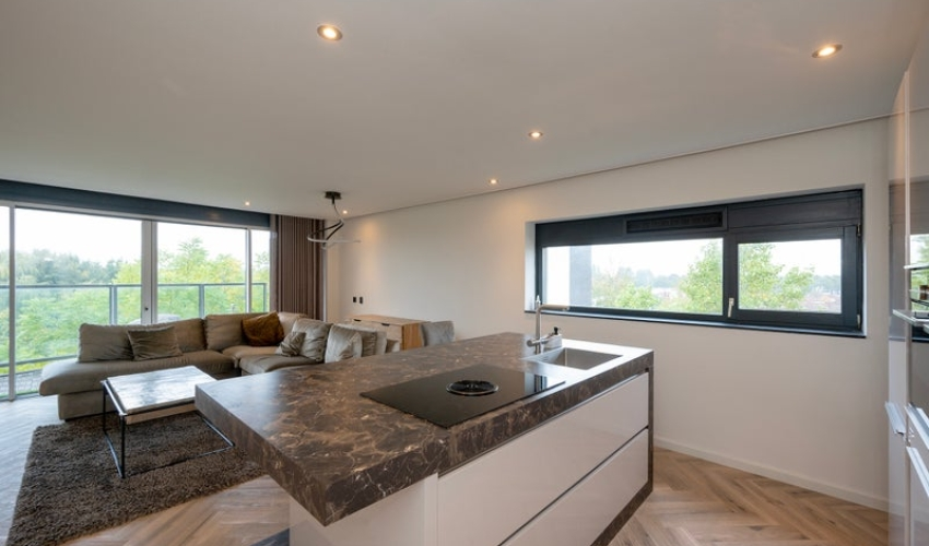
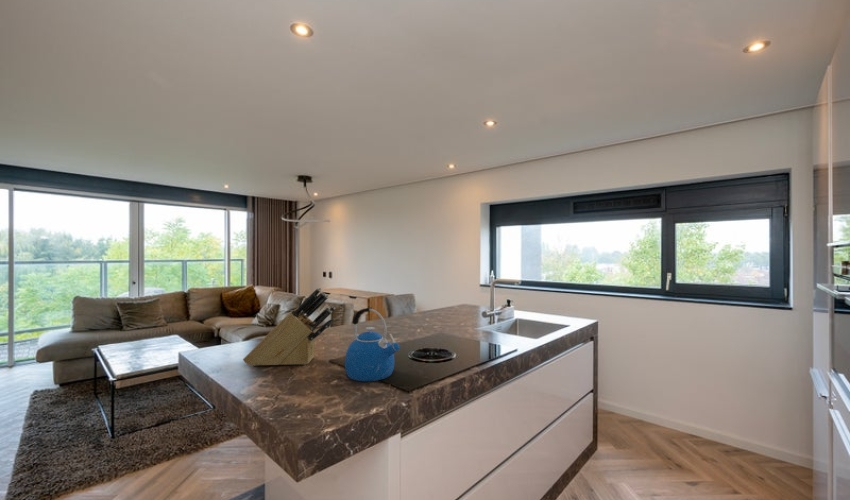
+ knife block (291, 325)
+ kettle (374, 341)
